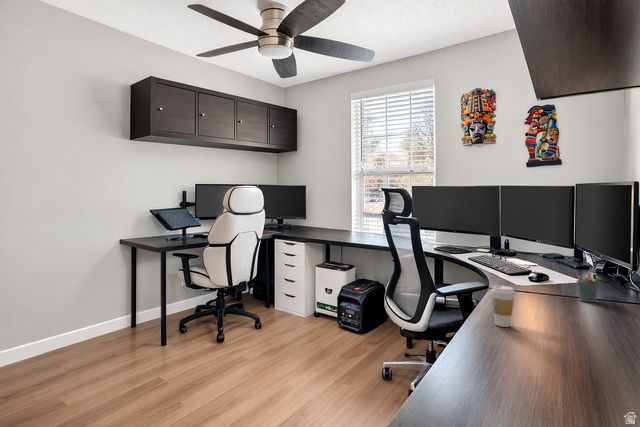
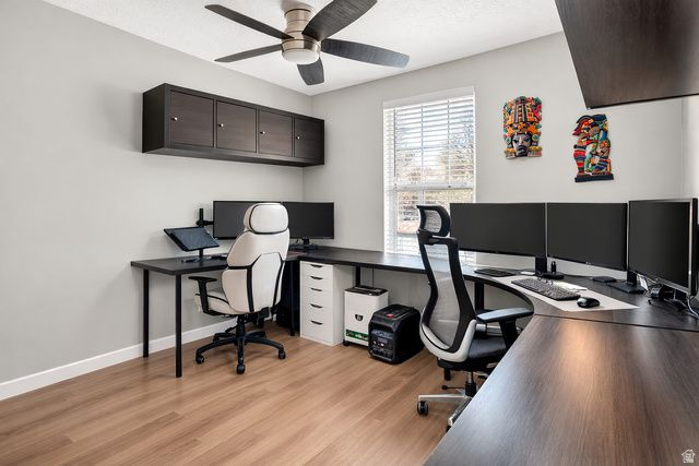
- pen holder (587, 286)
- coffee cup (502, 306)
